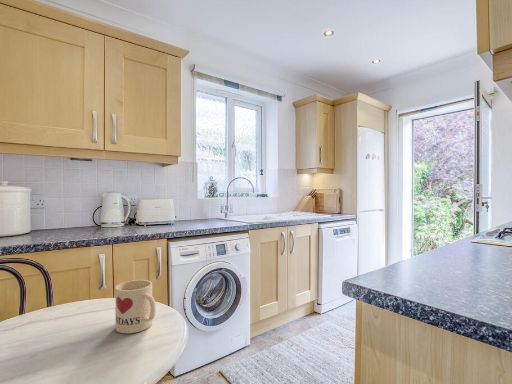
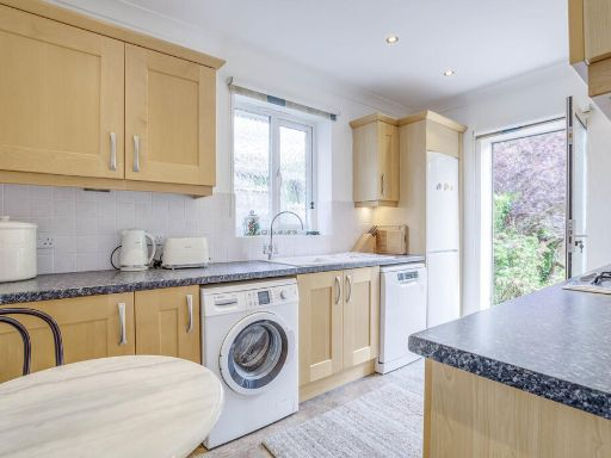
- mug (138, 306)
